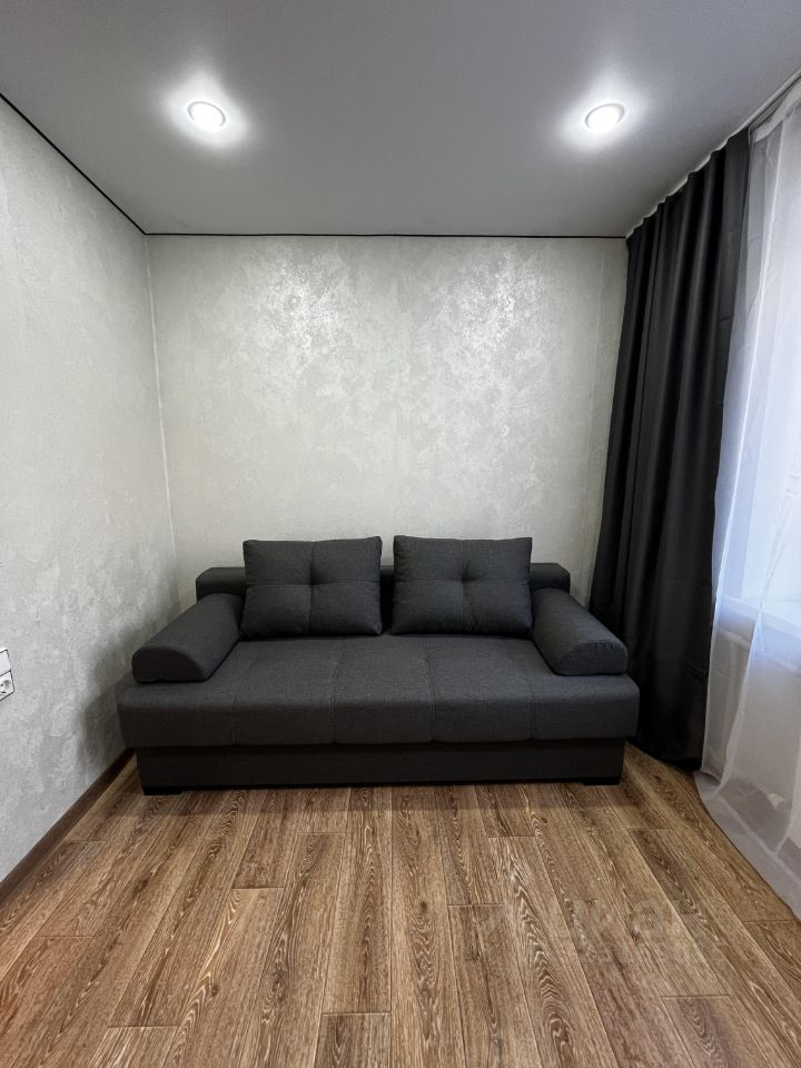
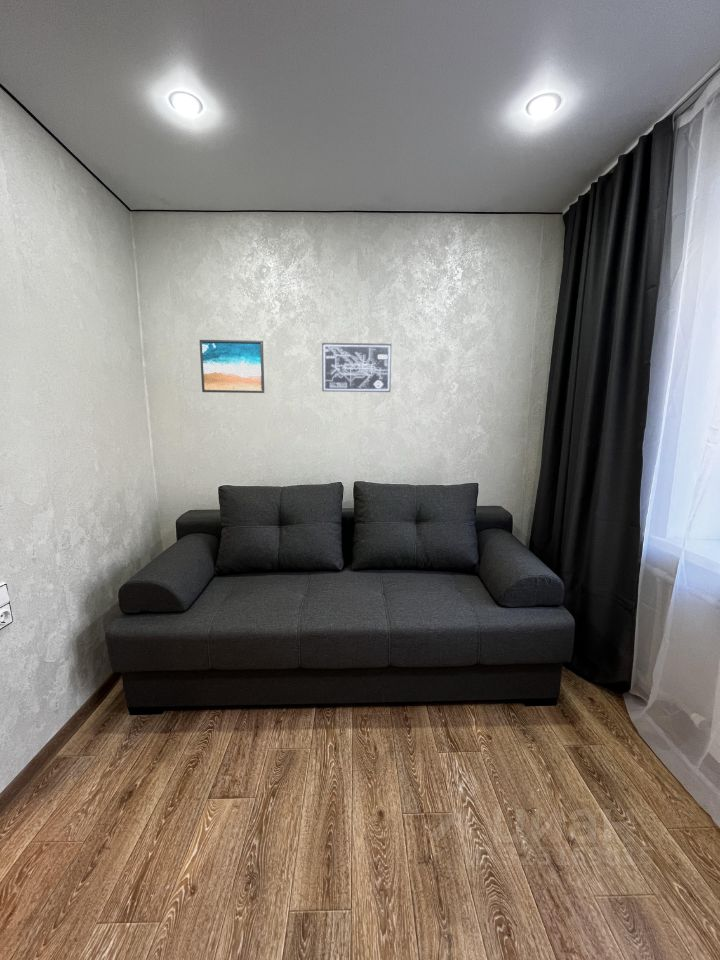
+ wall art (356, 367)
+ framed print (232, 366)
